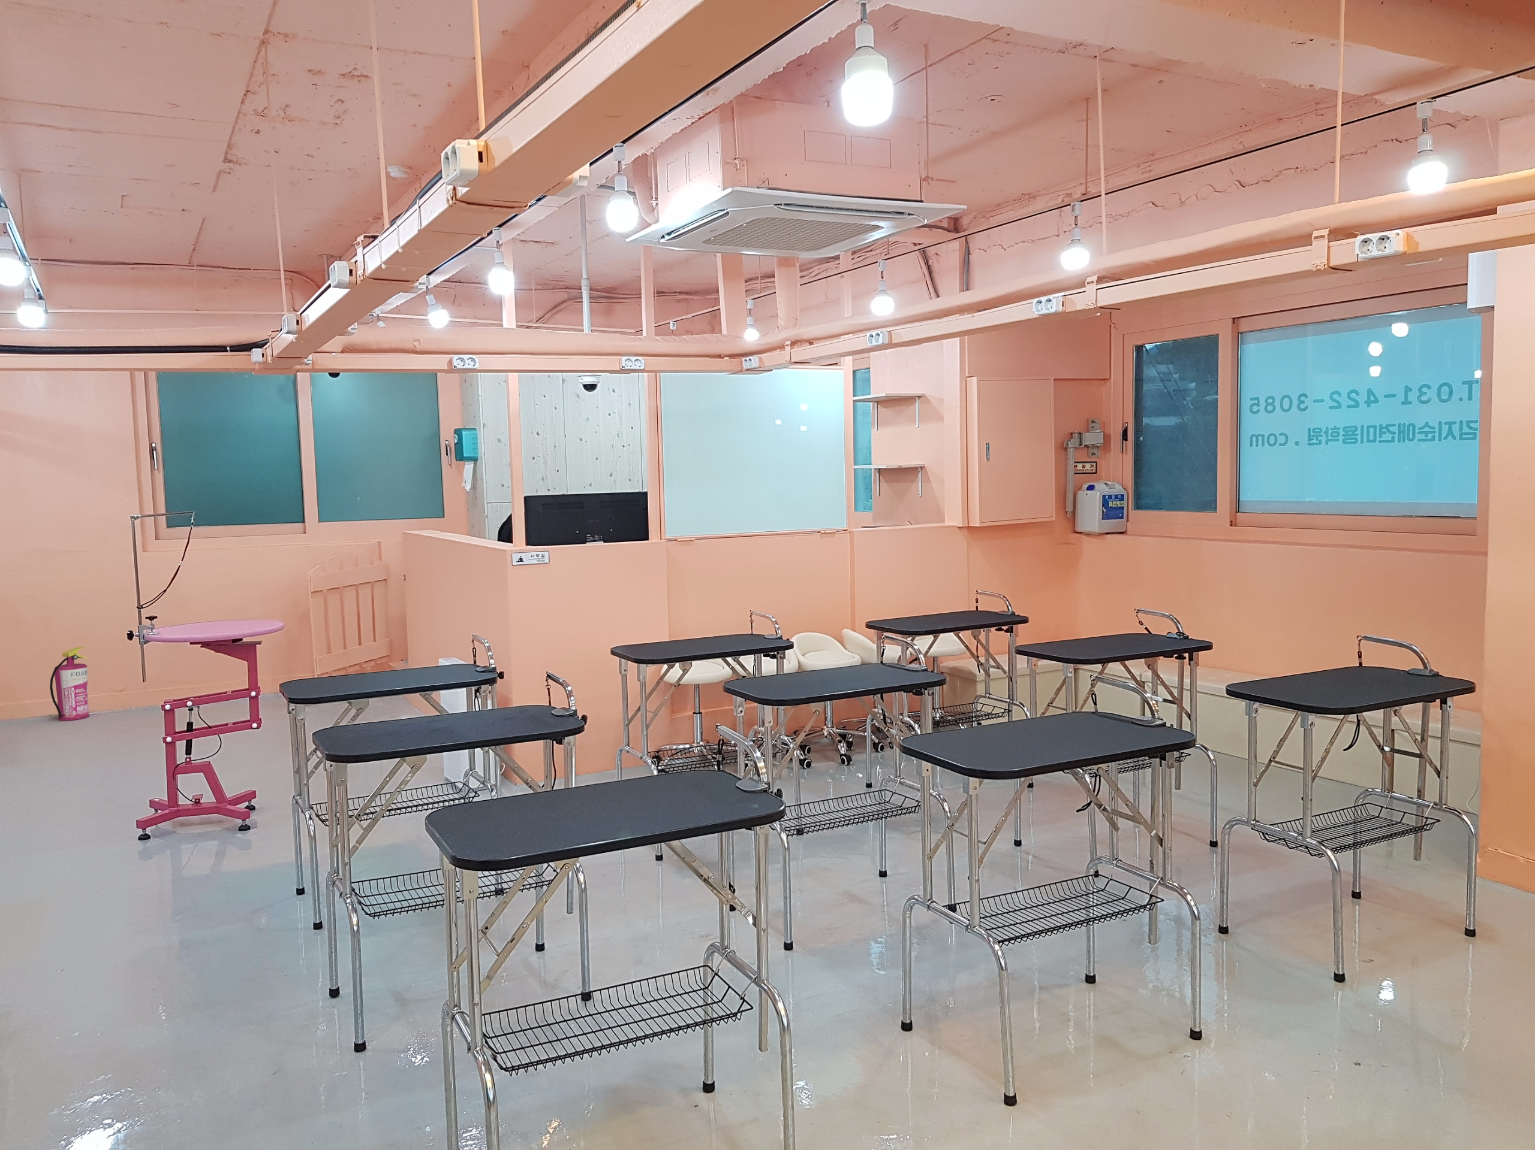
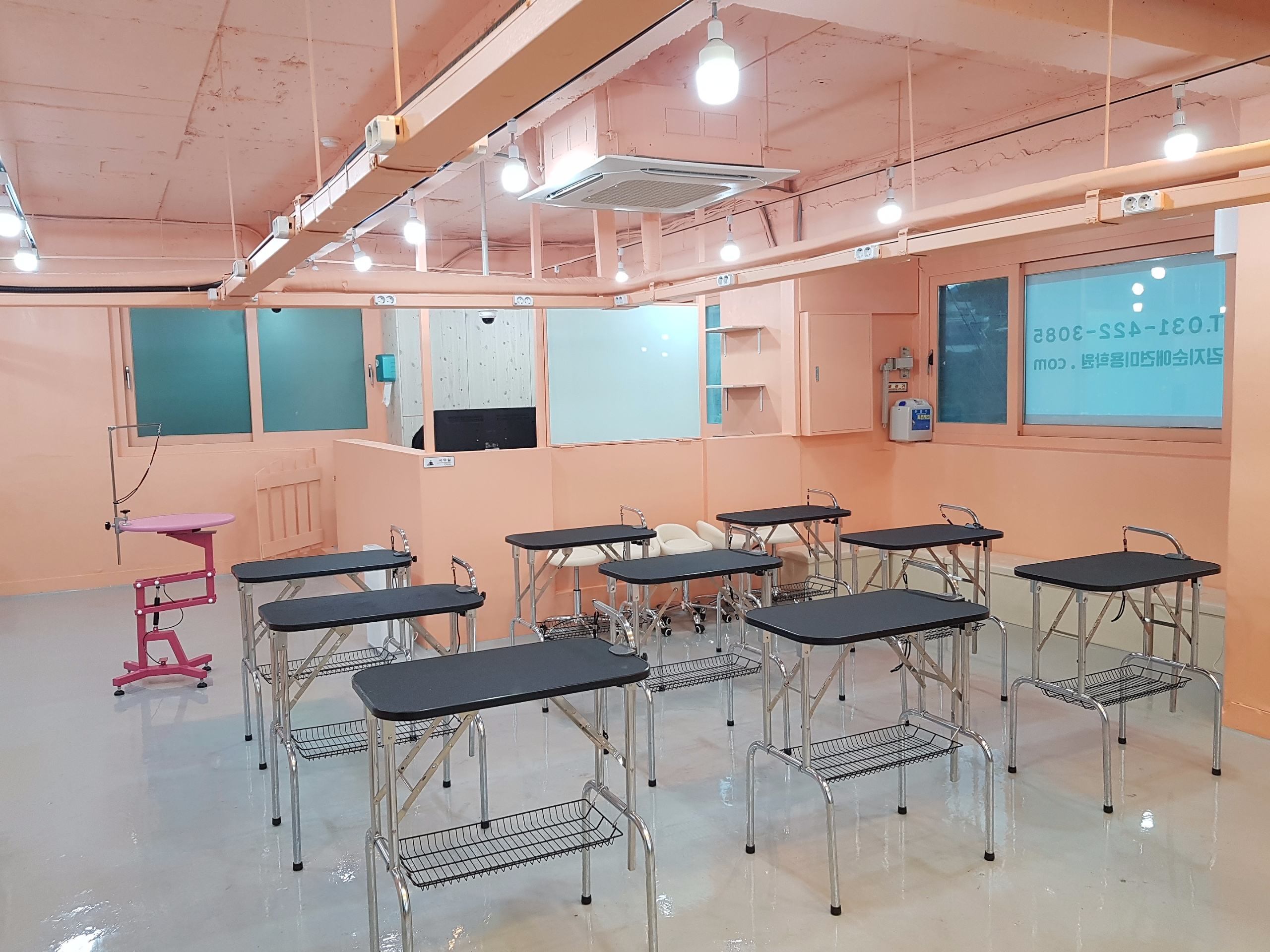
- fire extinguisher (70, 684)
